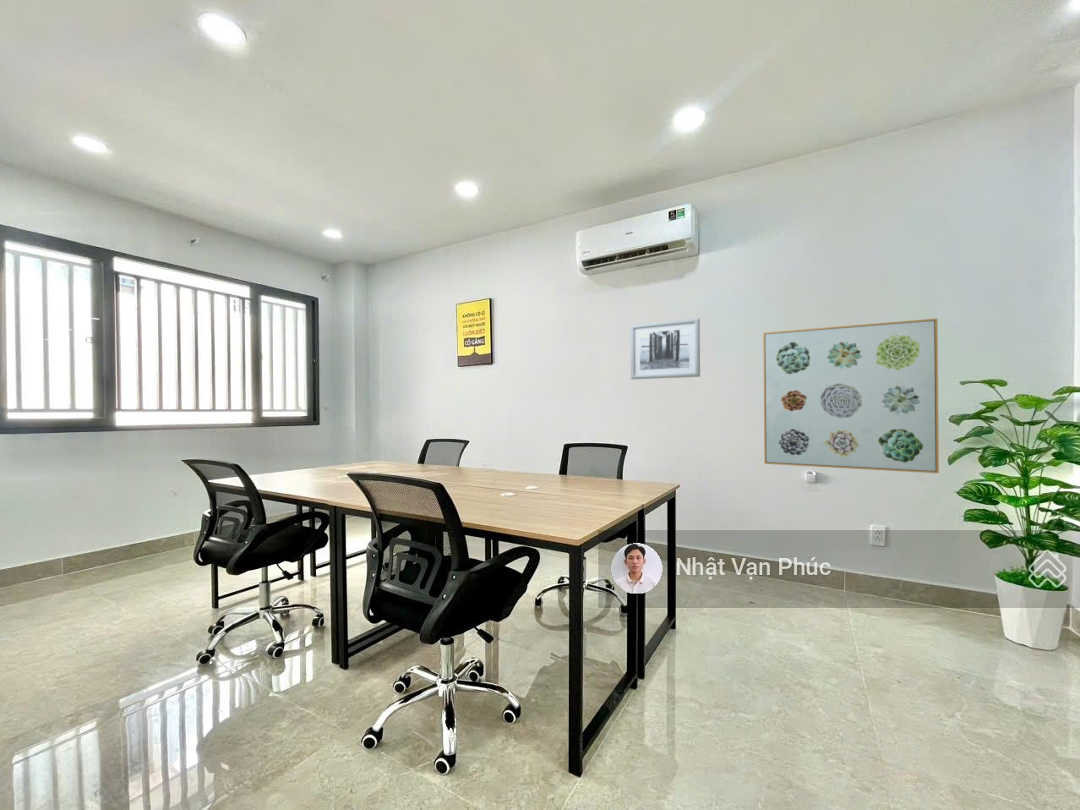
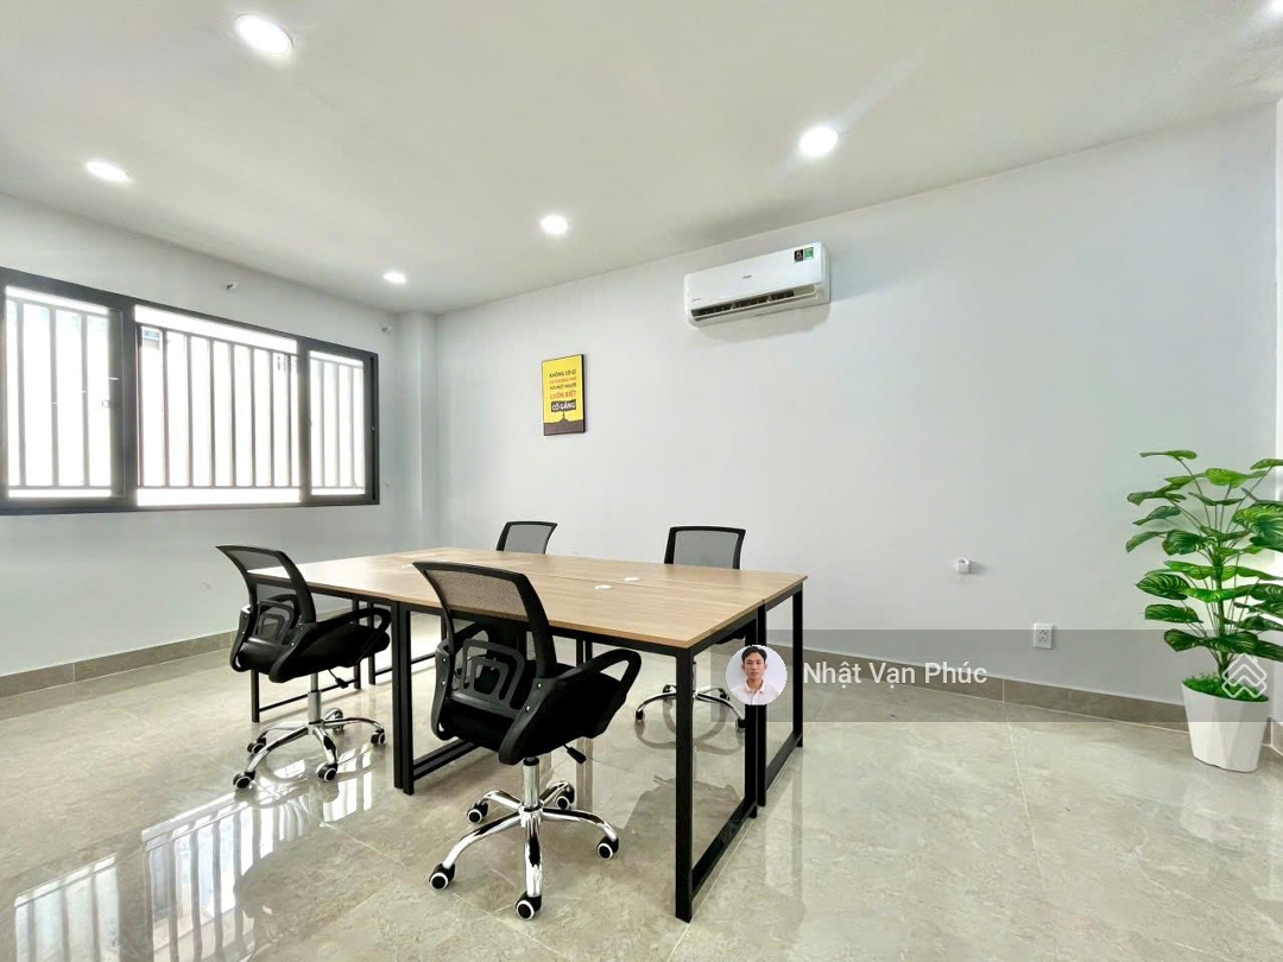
- wall art (663, 350)
- wall art (843, 397)
